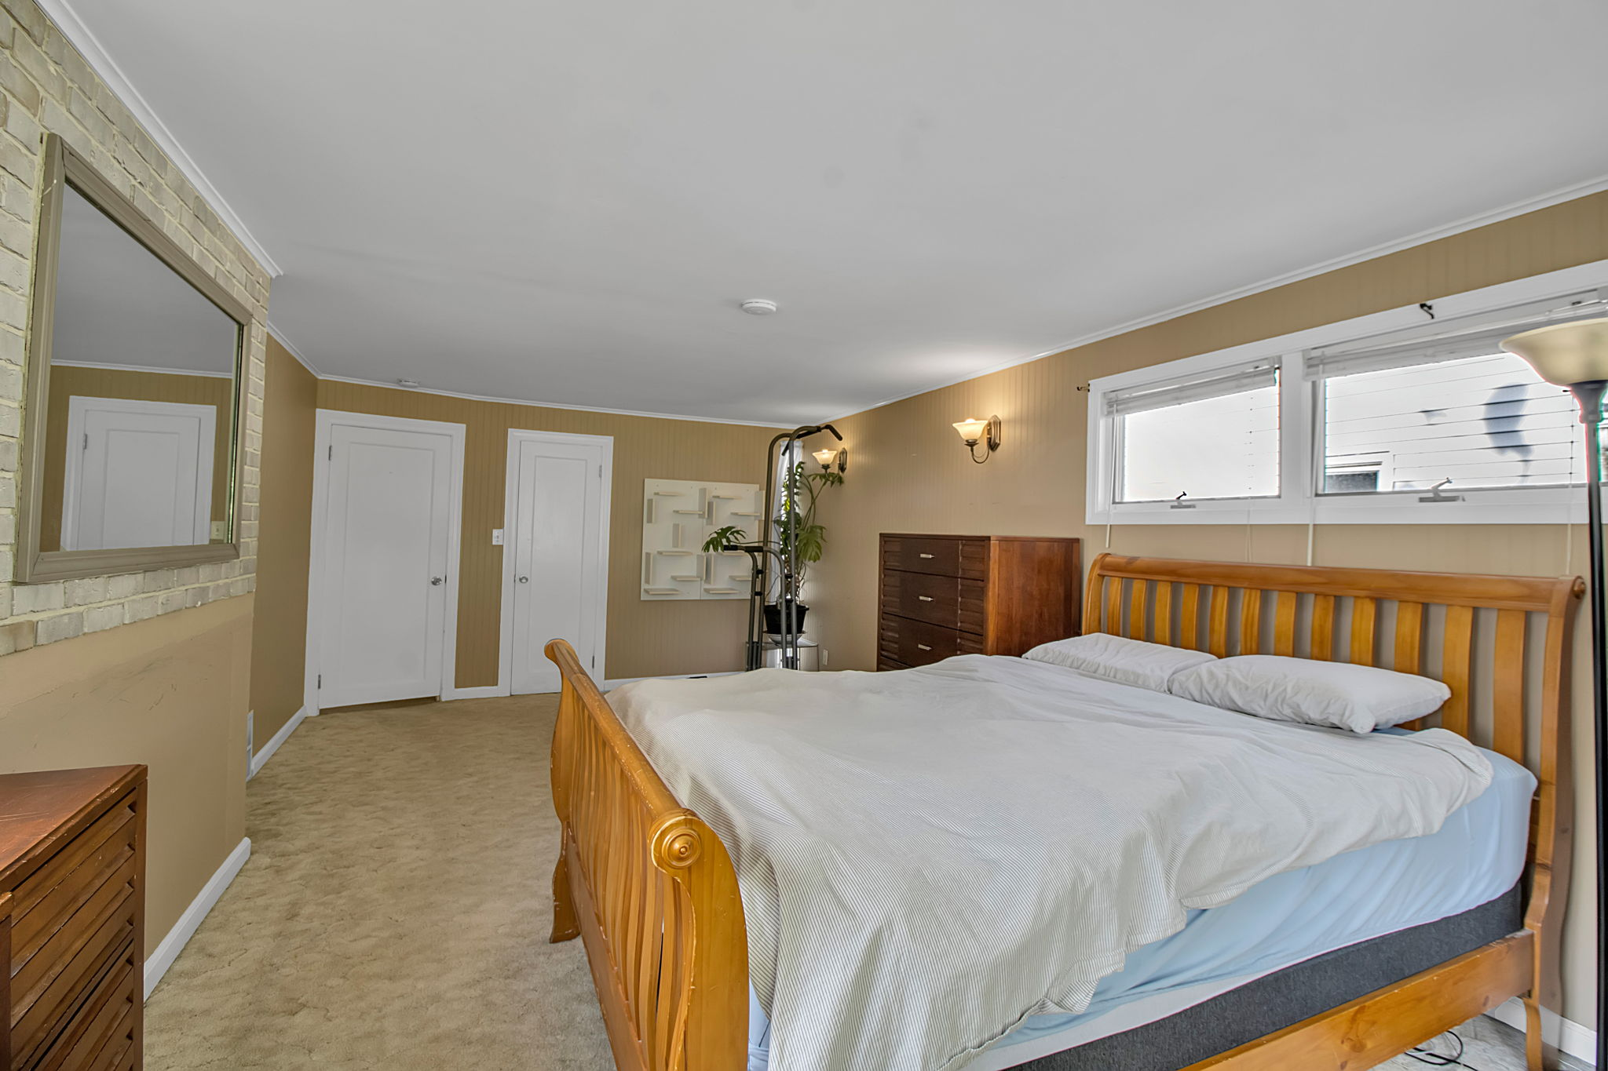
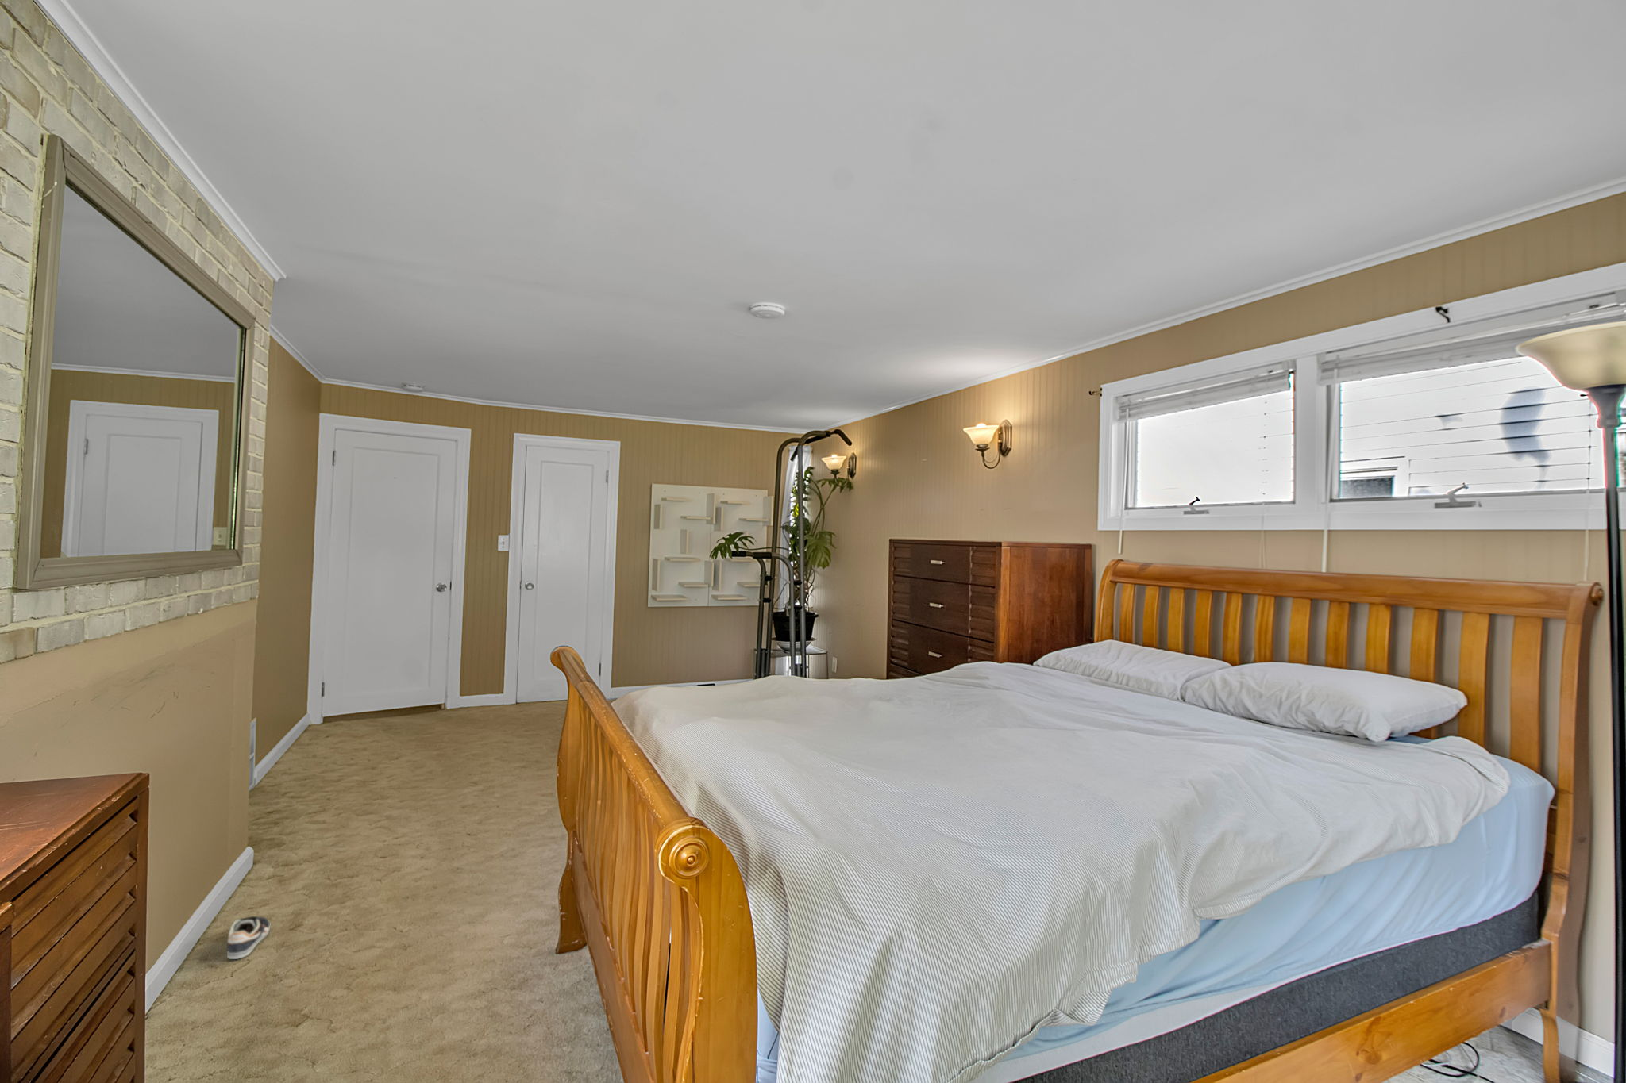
+ sneaker (250, 928)
